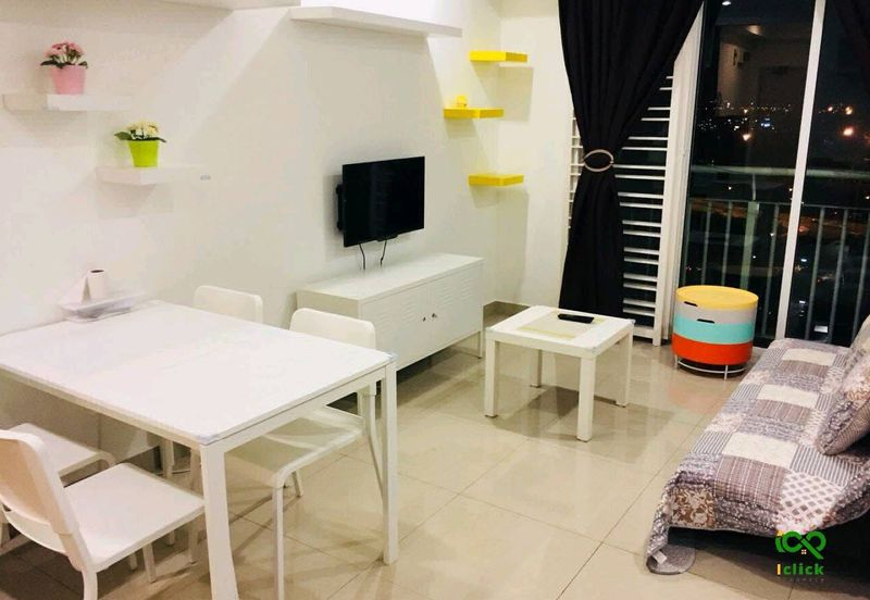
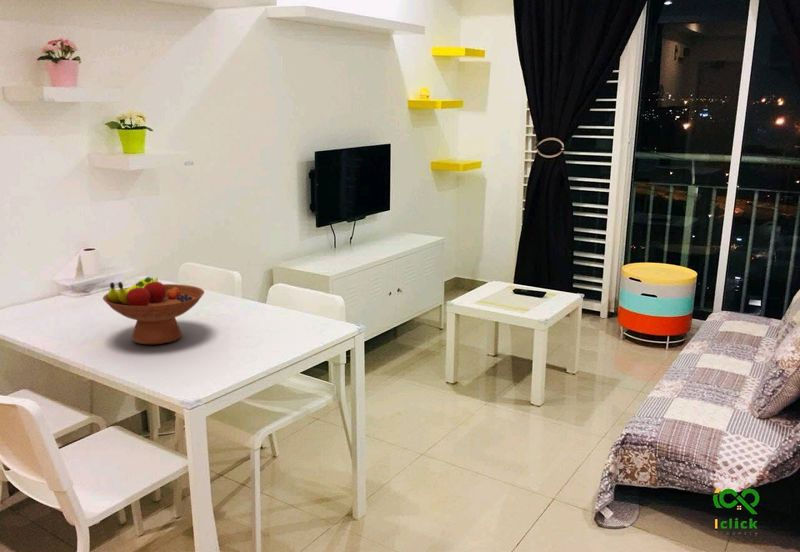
+ fruit bowl (155, 308)
